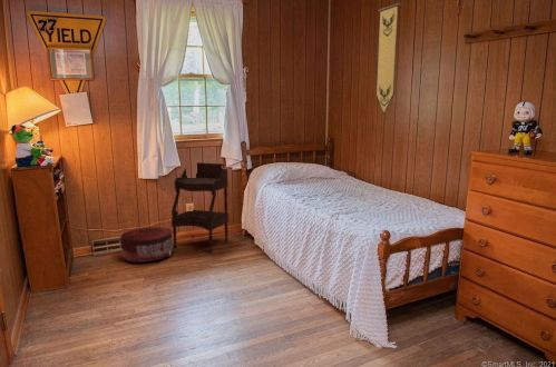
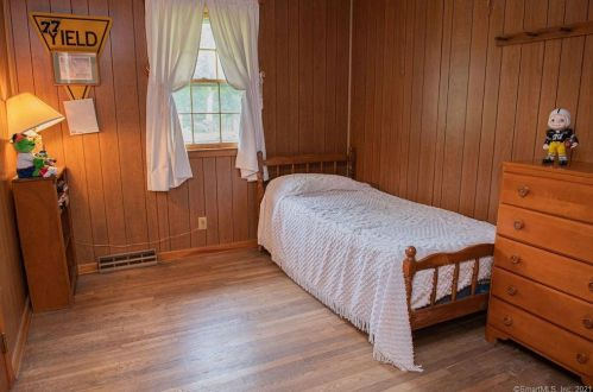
- side table (199, 210)
- pennant (387, 61)
- pouf (147, 242)
